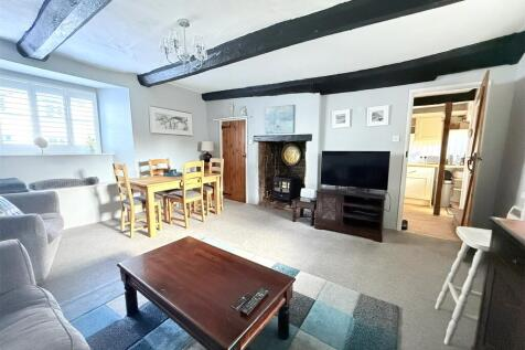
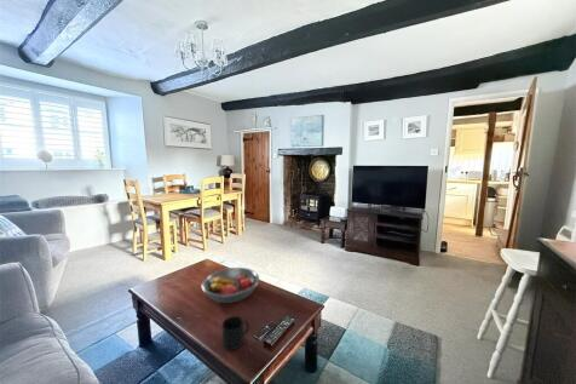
+ fruit bowl (231, 285)
+ mug (236, 332)
